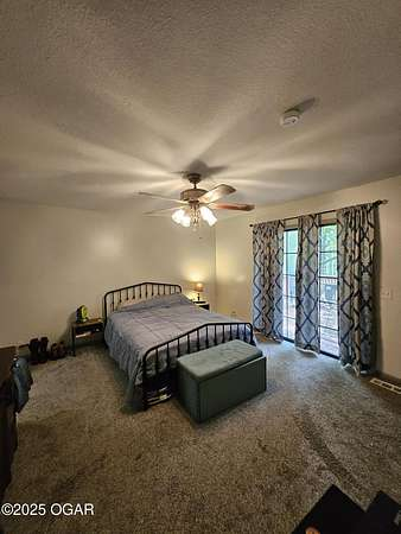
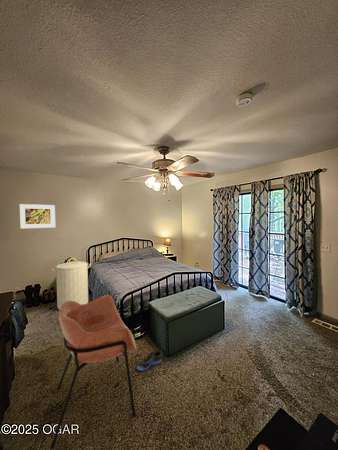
+ laundry hamper (72, 281)
+ sneaker (149, 359)
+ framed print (38, 216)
+ armchair (96, 349)
